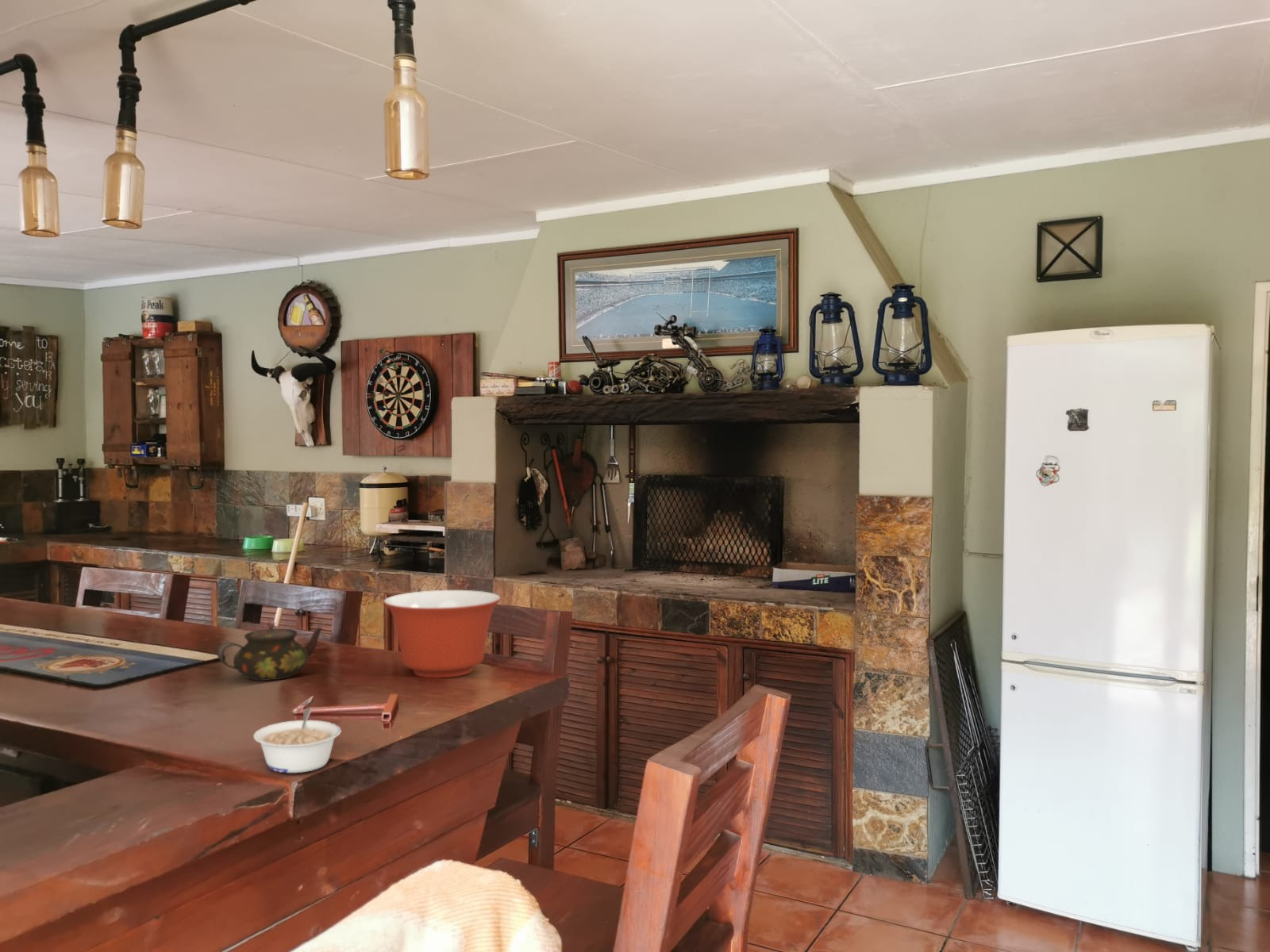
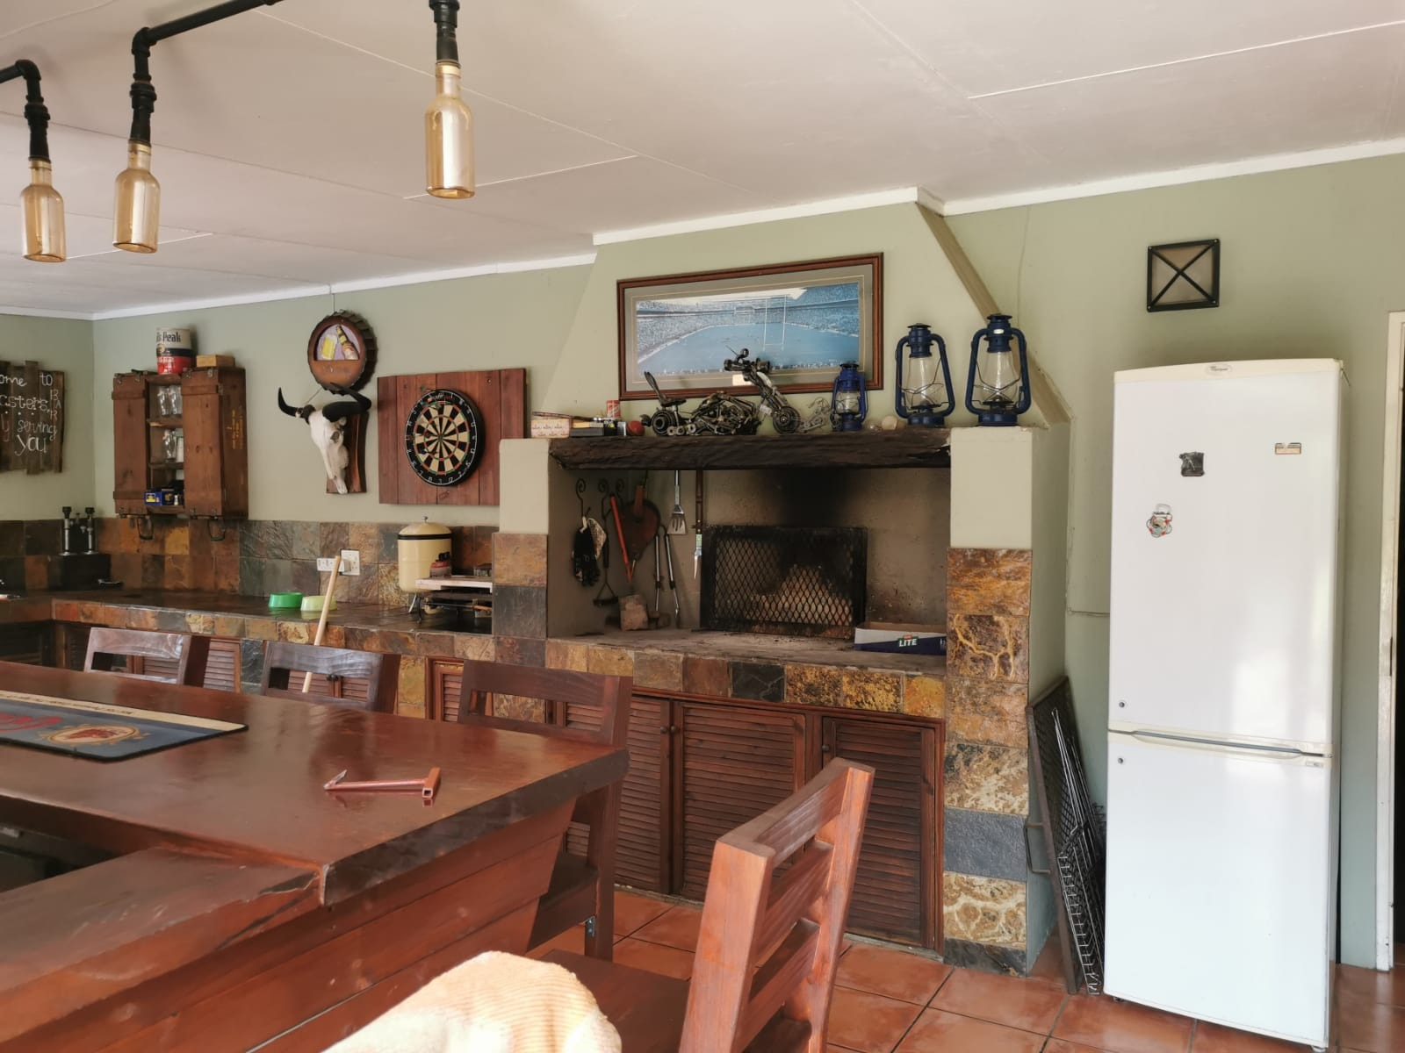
- legume (296, 743)
- teapot (272, 648)
- mixing bowl (443, 635)
